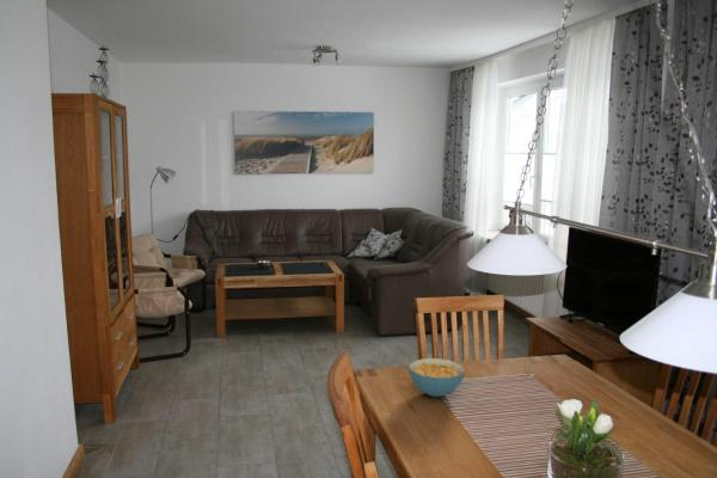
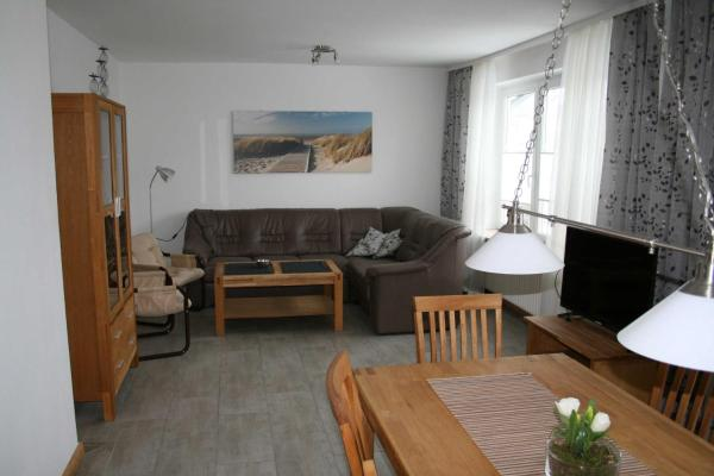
- cereal bowl (435, 380)
